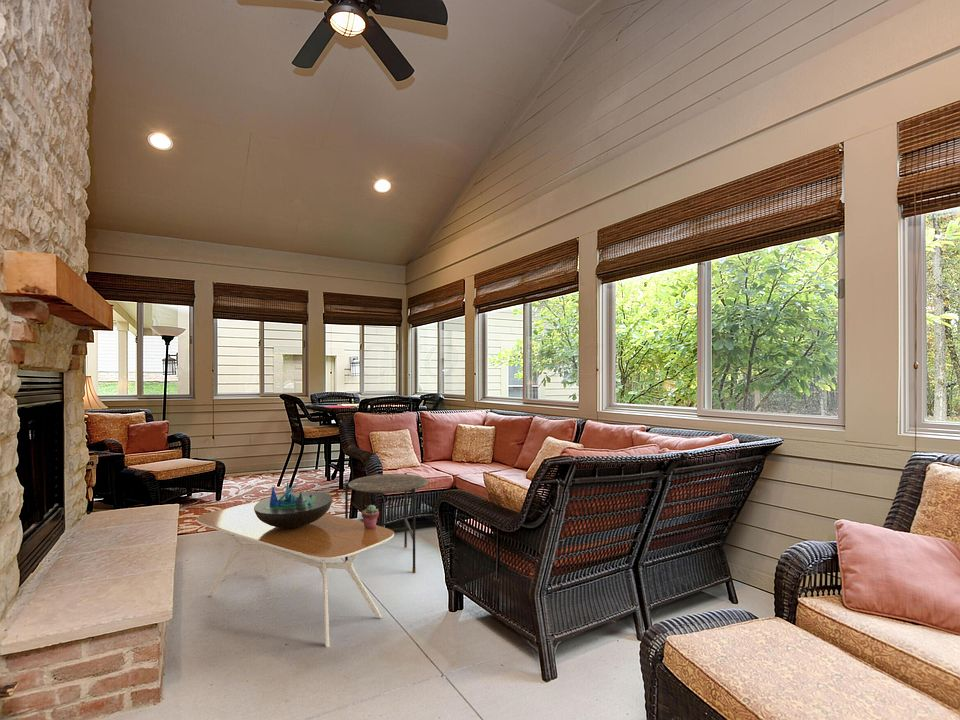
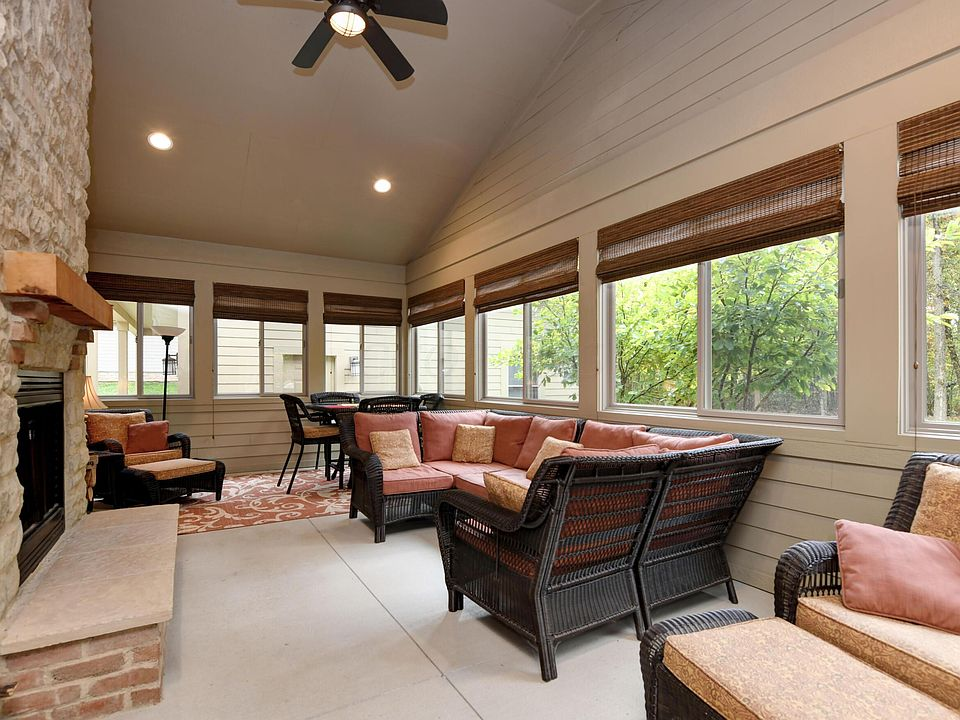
- decorative bowl (293, 502)
- coffee table (292, 559)
- potted succulent (370, 515)
- side table (390, 529)
